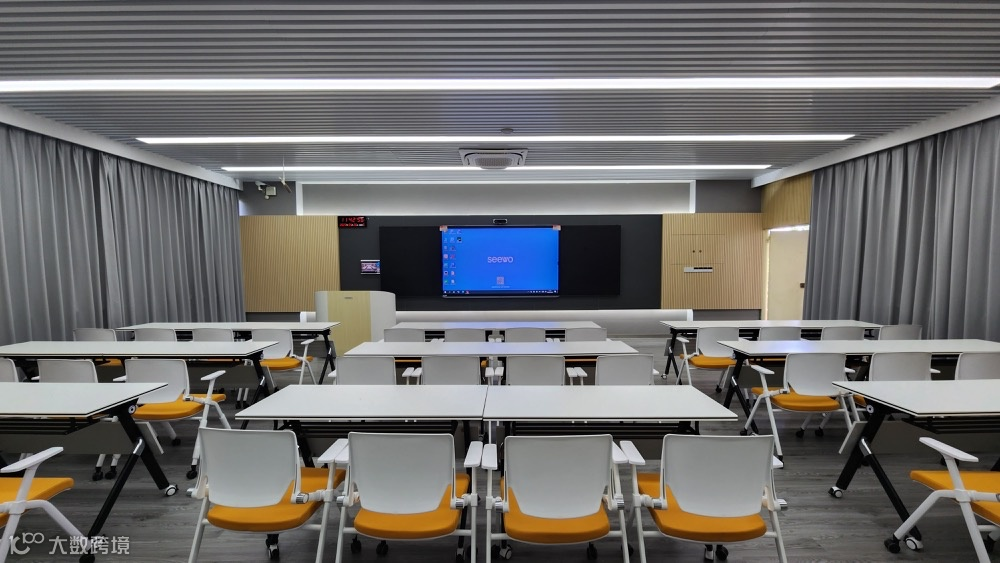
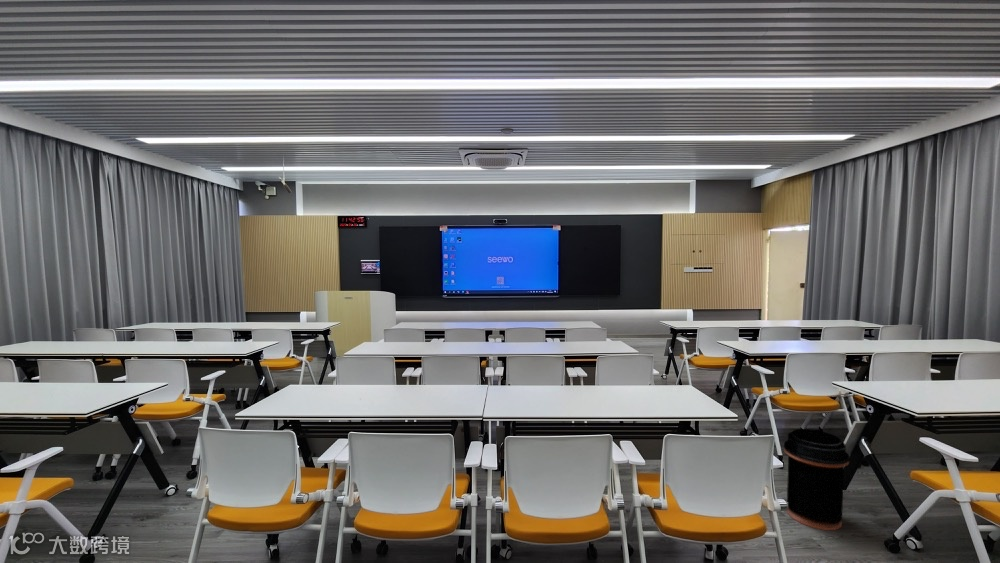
+ trash can (814, 476)
